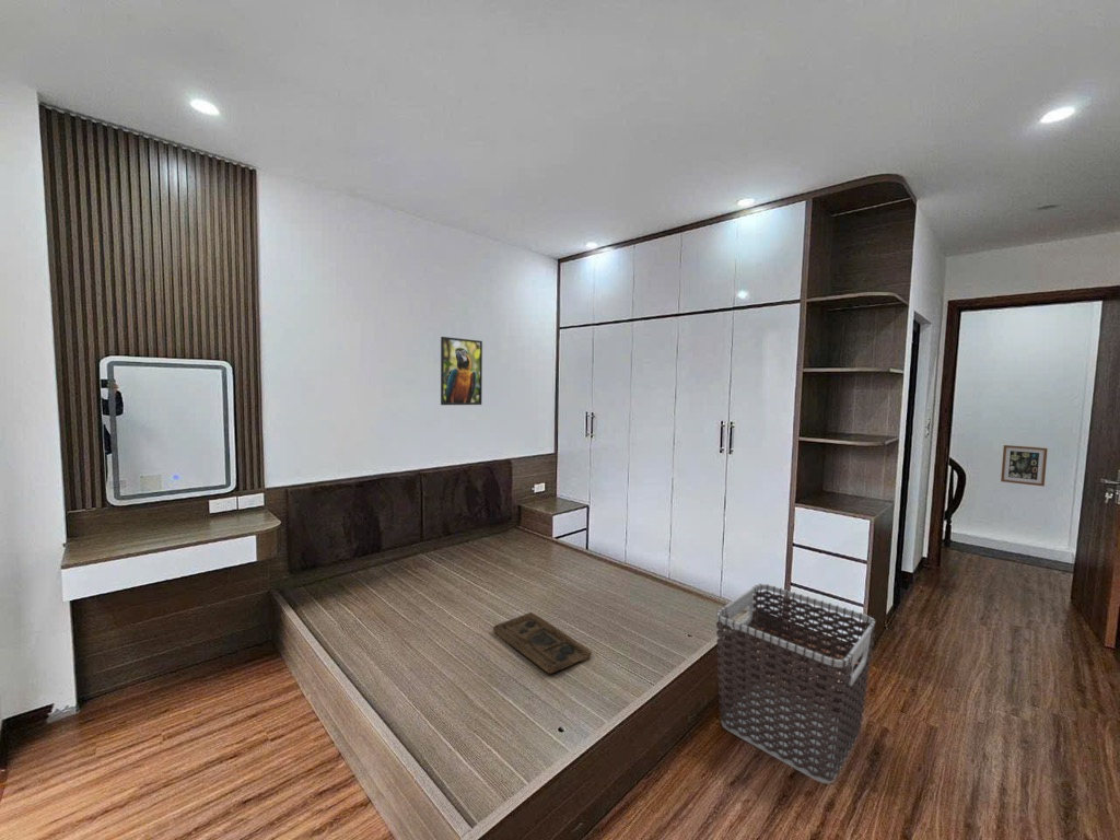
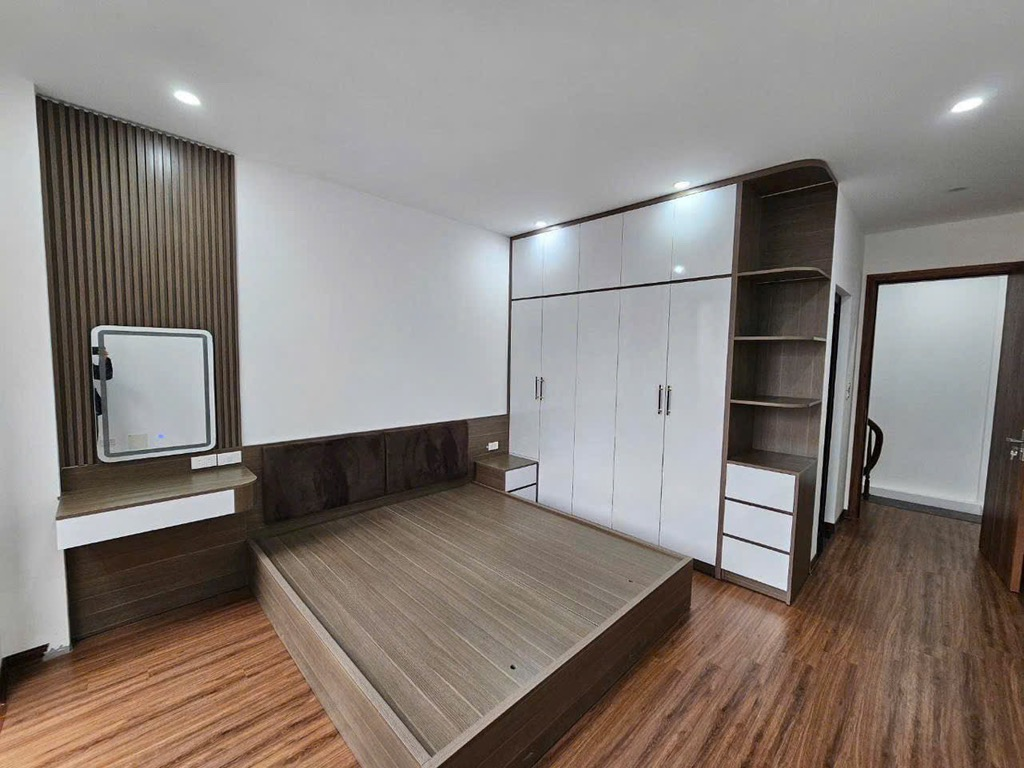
- decorative tray (539, 640)
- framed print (462, 372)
- clothes hamper (792, 672)
- wall art (1023, 465)
